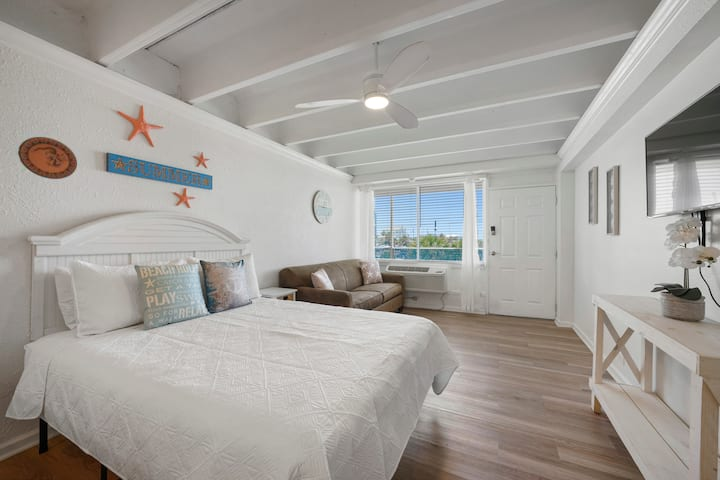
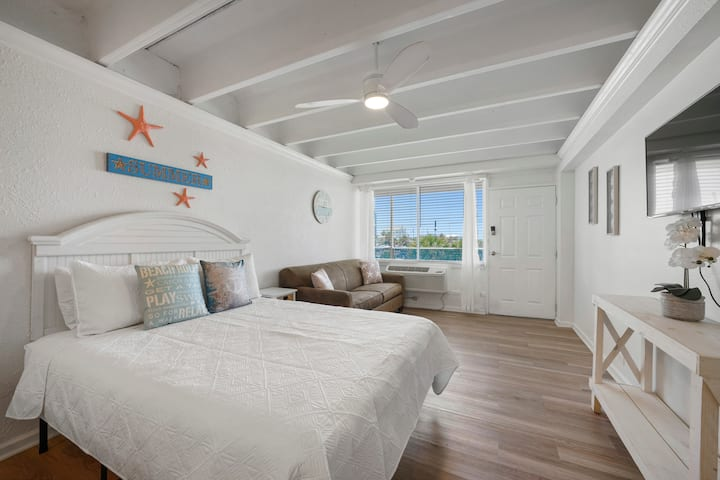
- decorative plate (49, 158)
